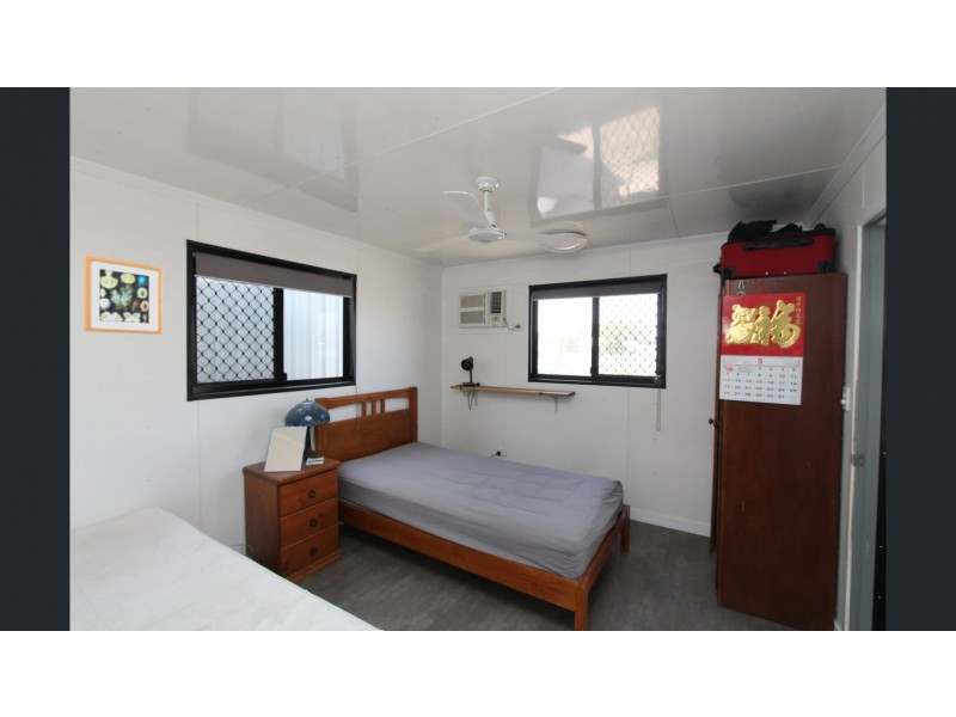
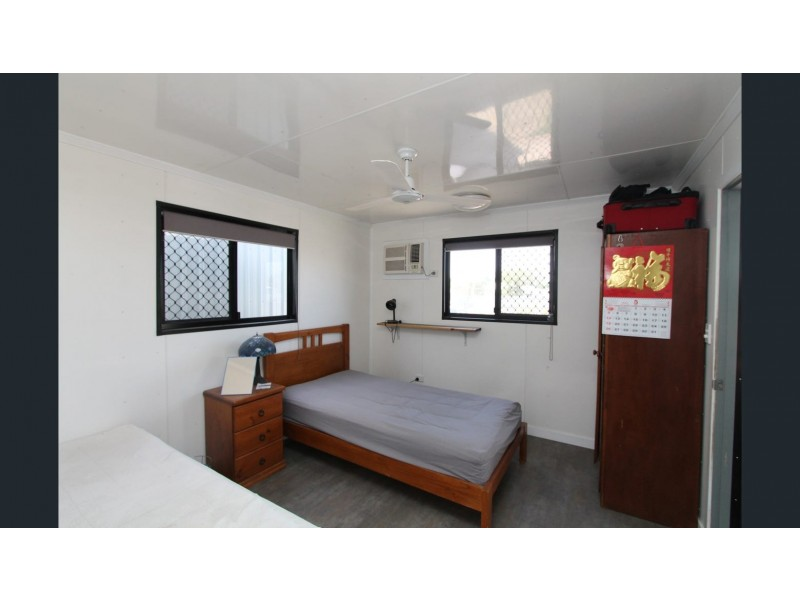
- wall art (125, 296)
